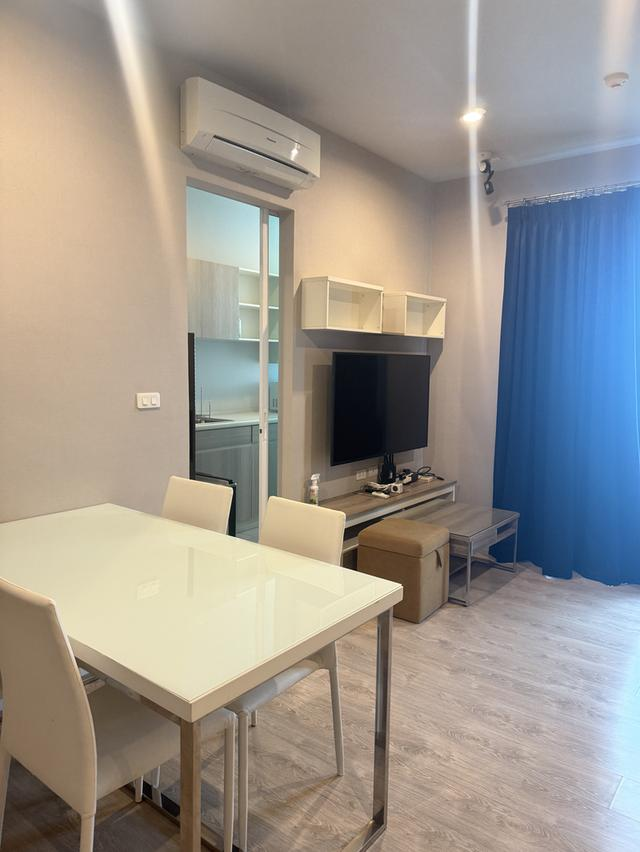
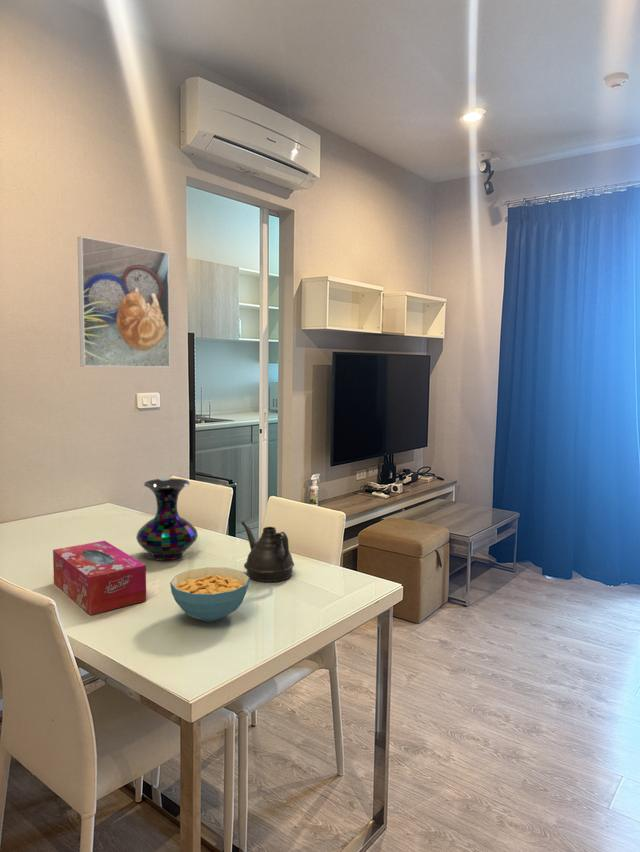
+ tissue box (98, 574)
+ vase (167, 519)
+ teapot (264, 548)
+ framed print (126, 306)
+ cereal bowl (210, 598)
